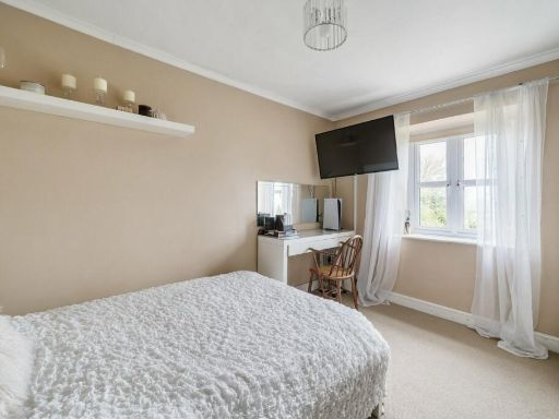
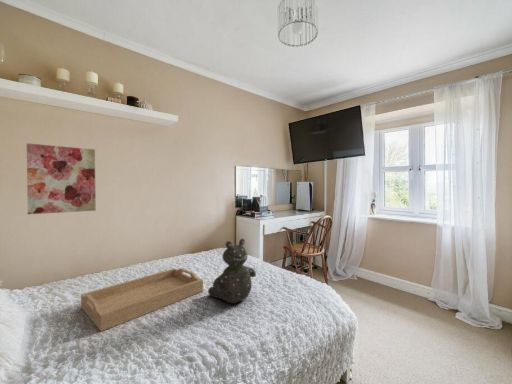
+ wall art (63, 179)
+ serving tray (146, 290)
+ teddy bear (230, 268)
